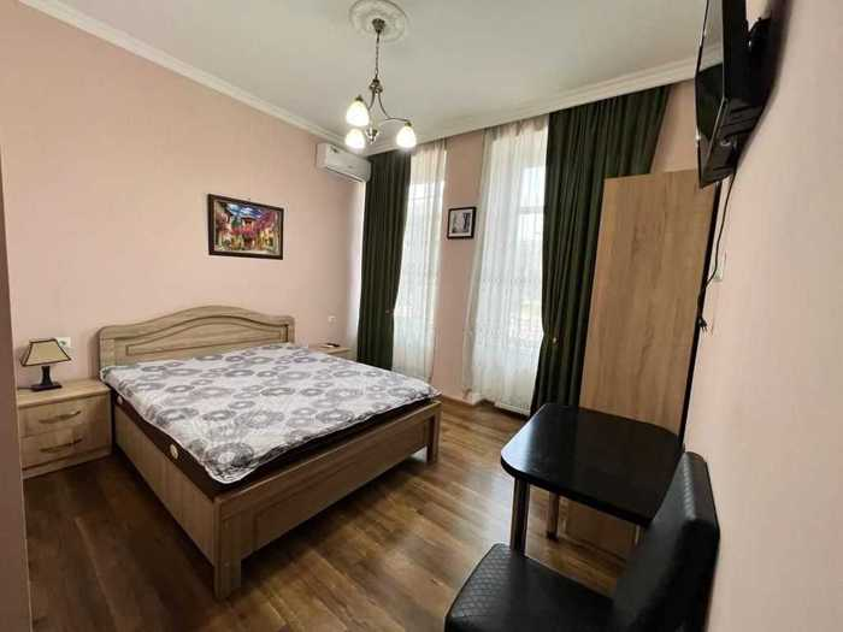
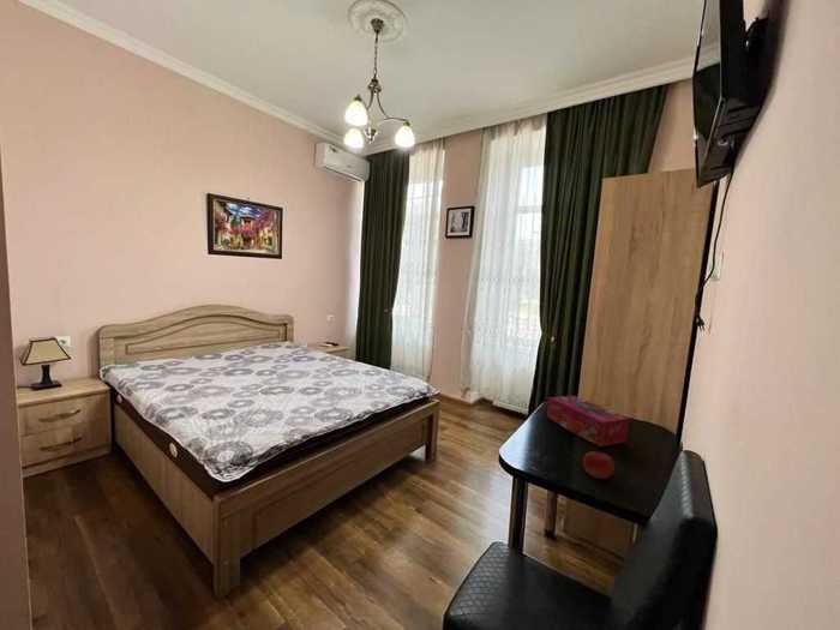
+ tissue box (584, 418)
+ fruit (598, 463)
